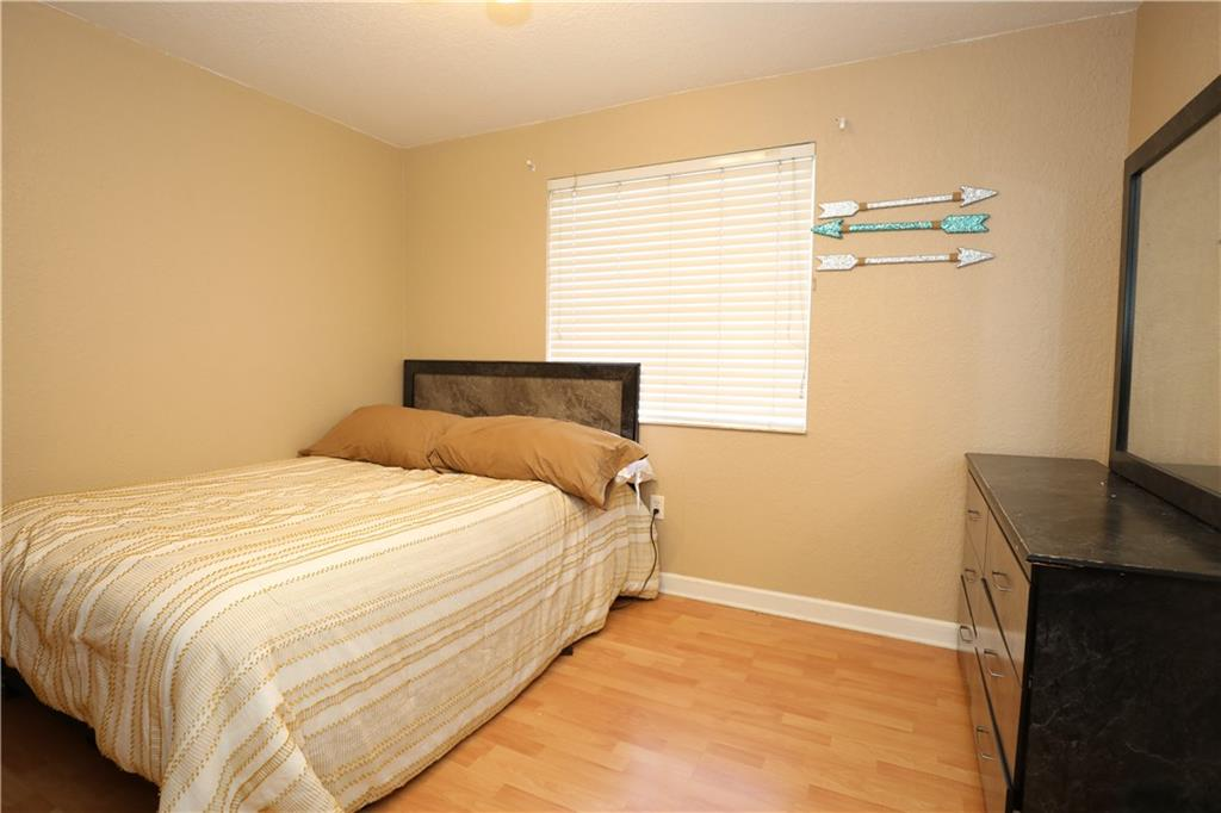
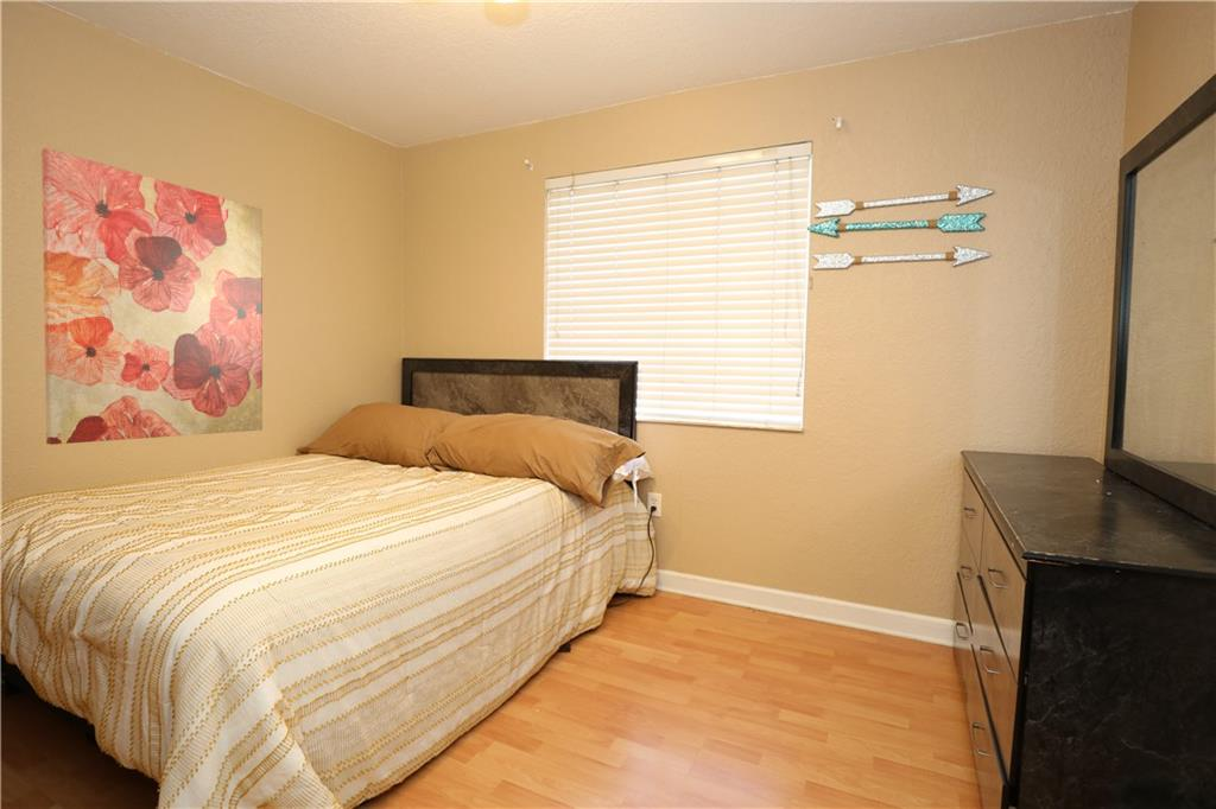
+ wall art (169, 311)
